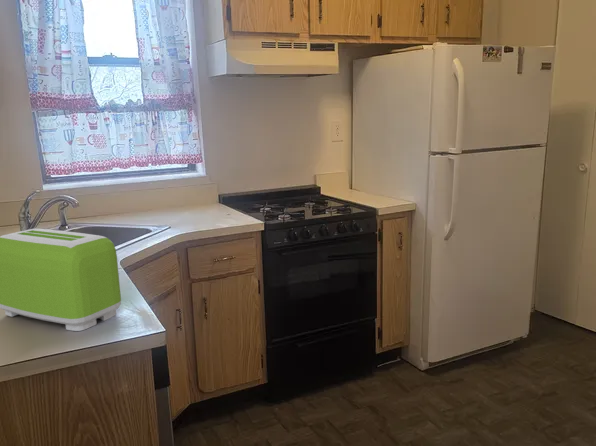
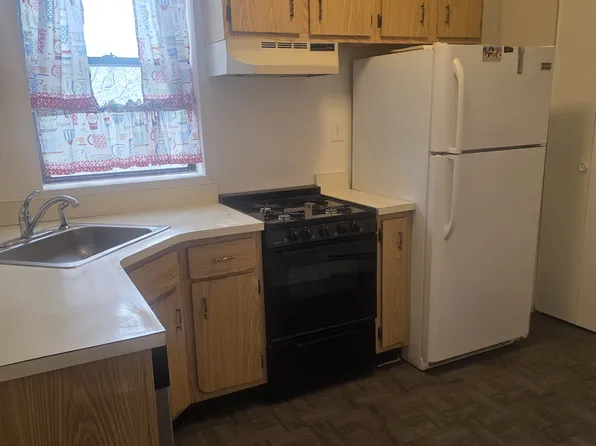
- toaster (55, 275)
